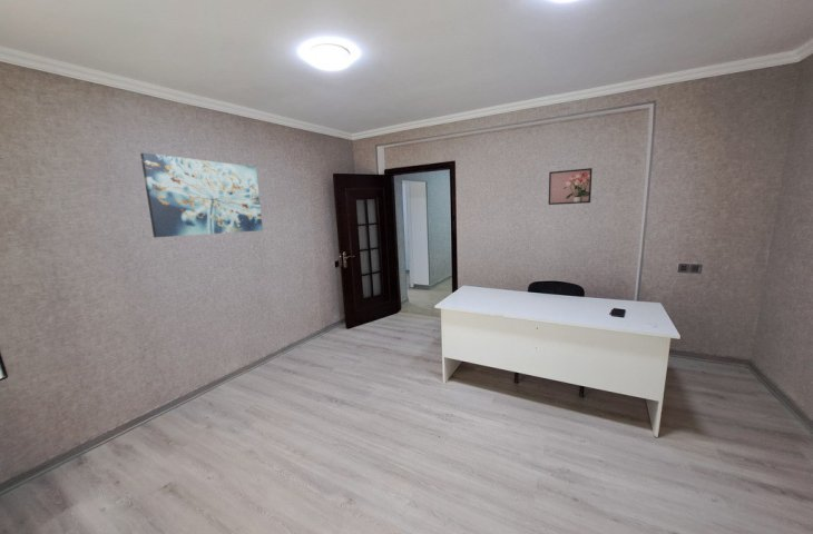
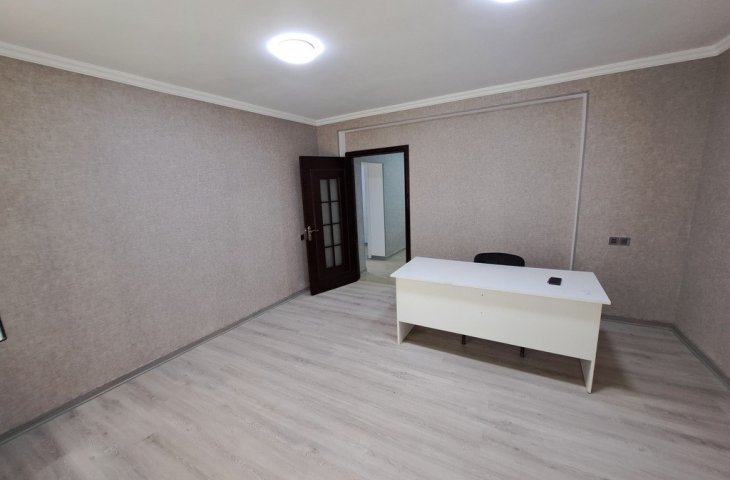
- wall art (210, 197)
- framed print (569, 187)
